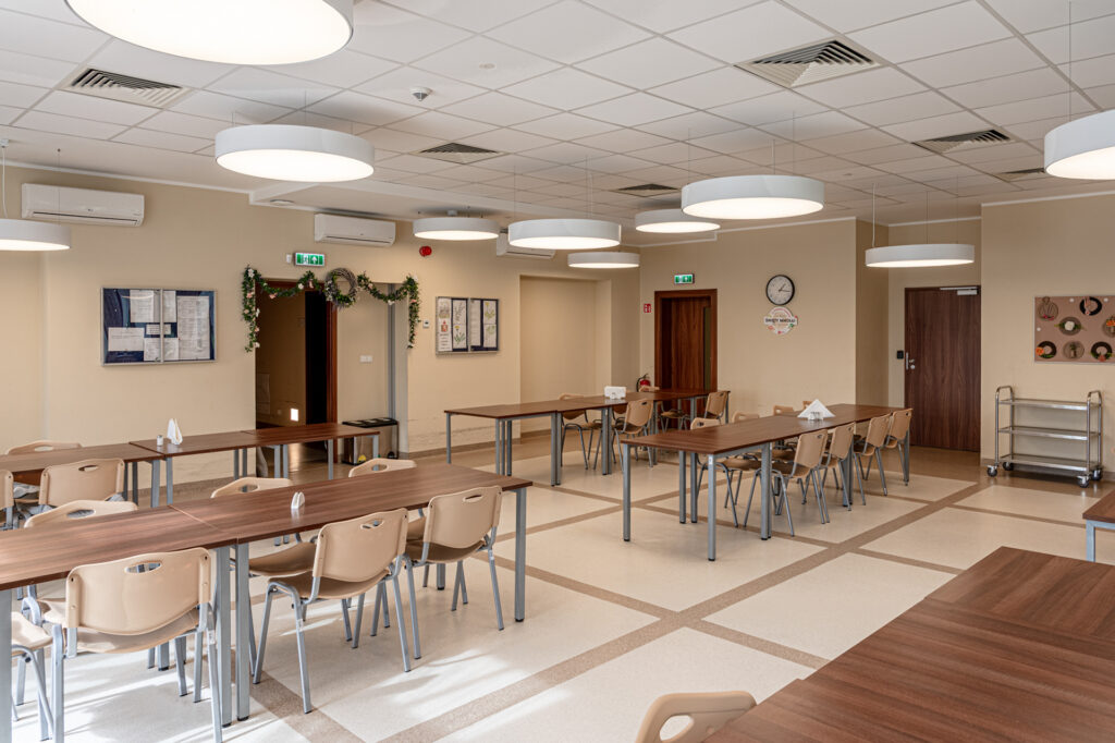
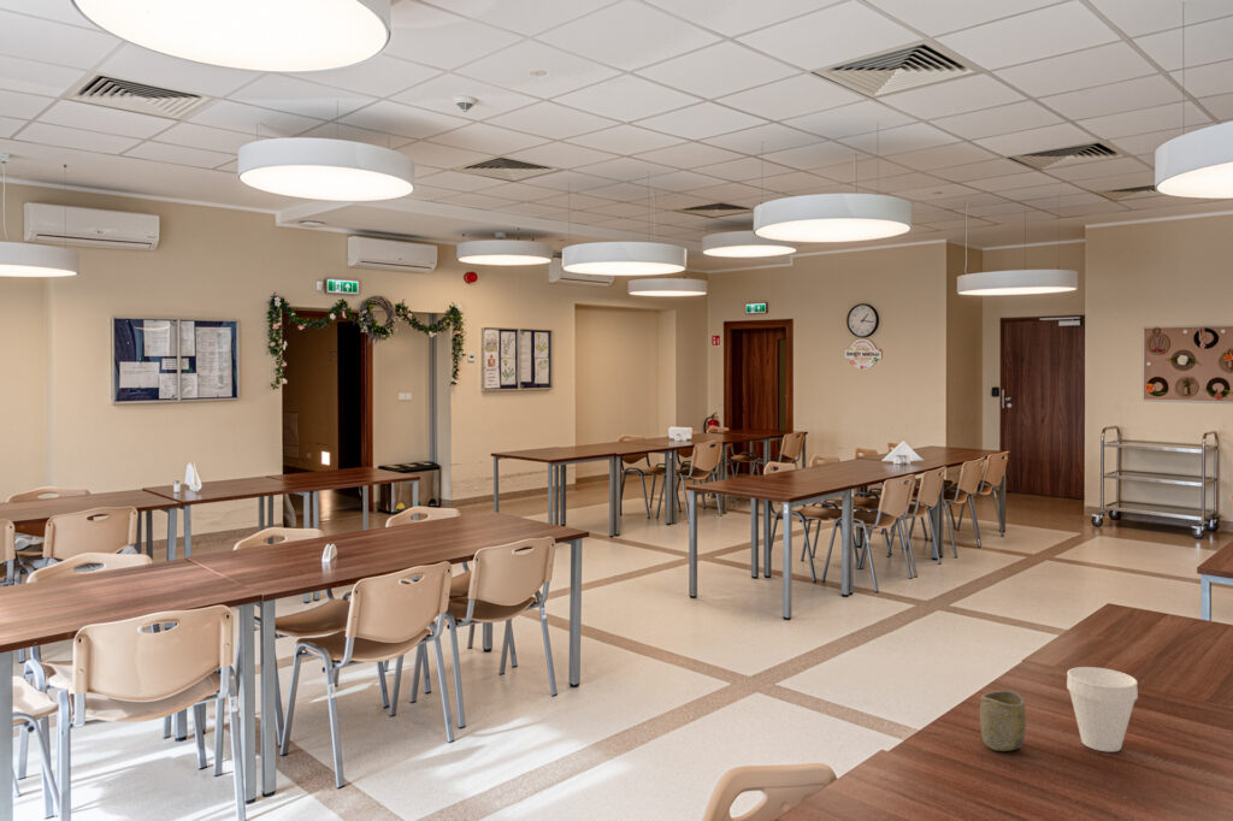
+ cup (1101, 710)
+ cup (1002, 720)
